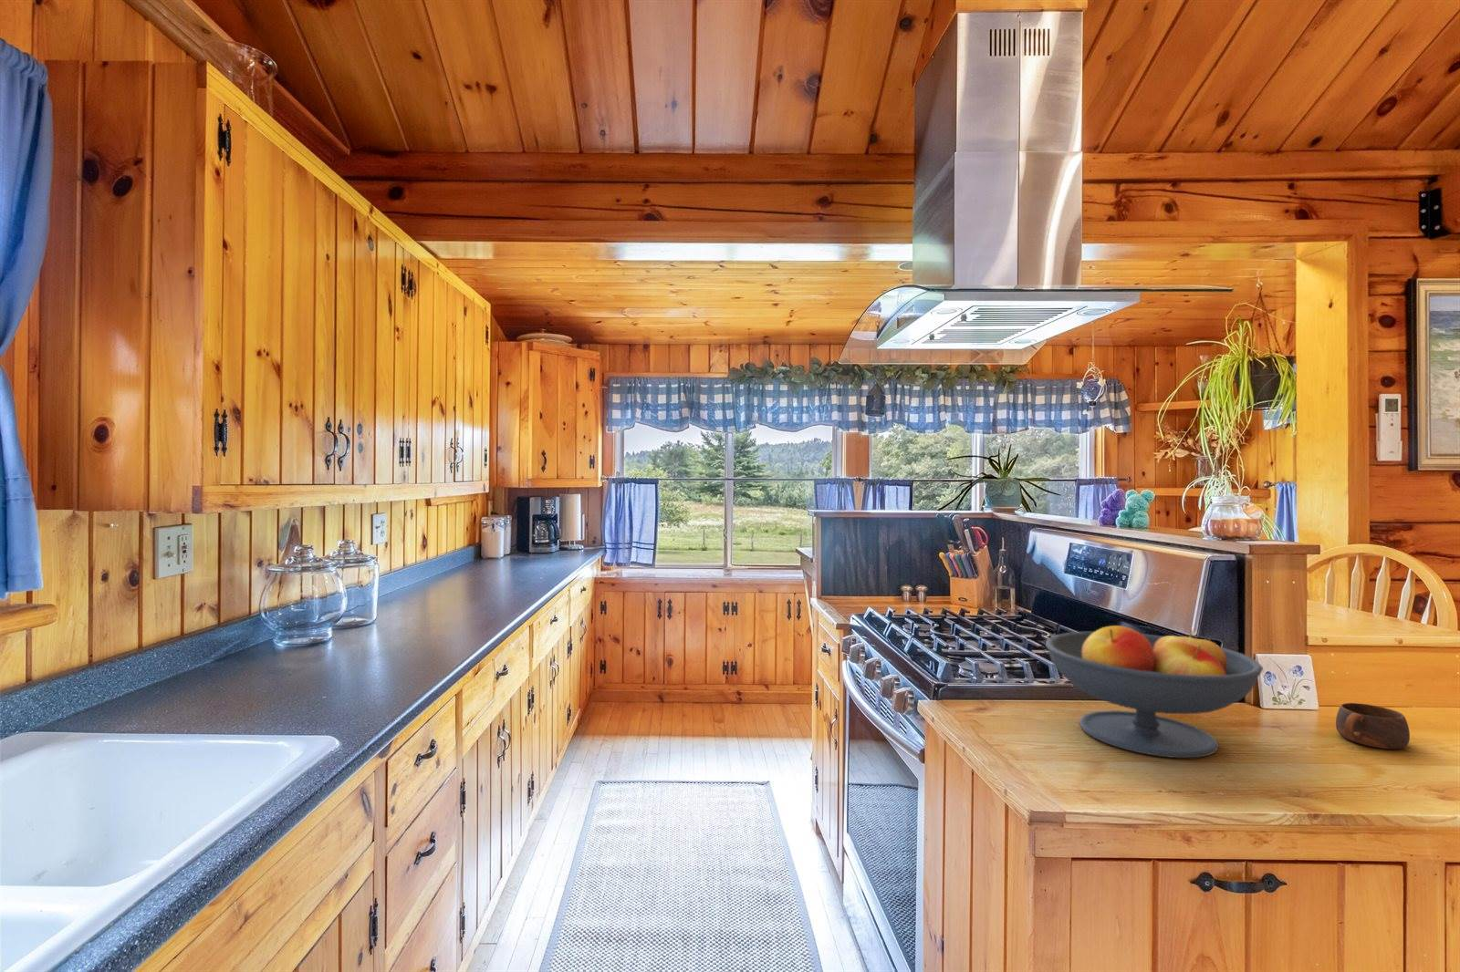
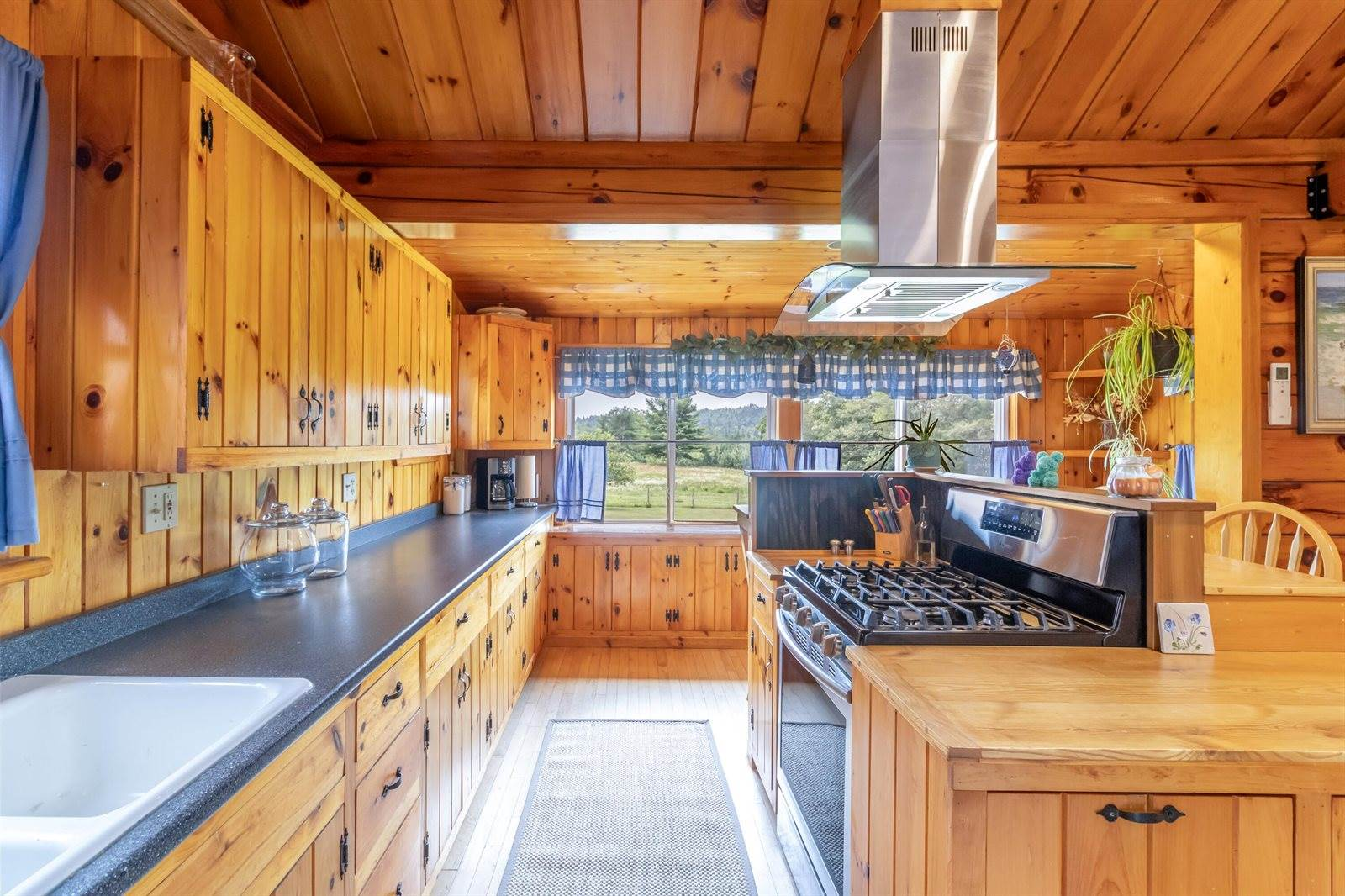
- cup (1364, 725)
- fruit bowl (1145, 678)
